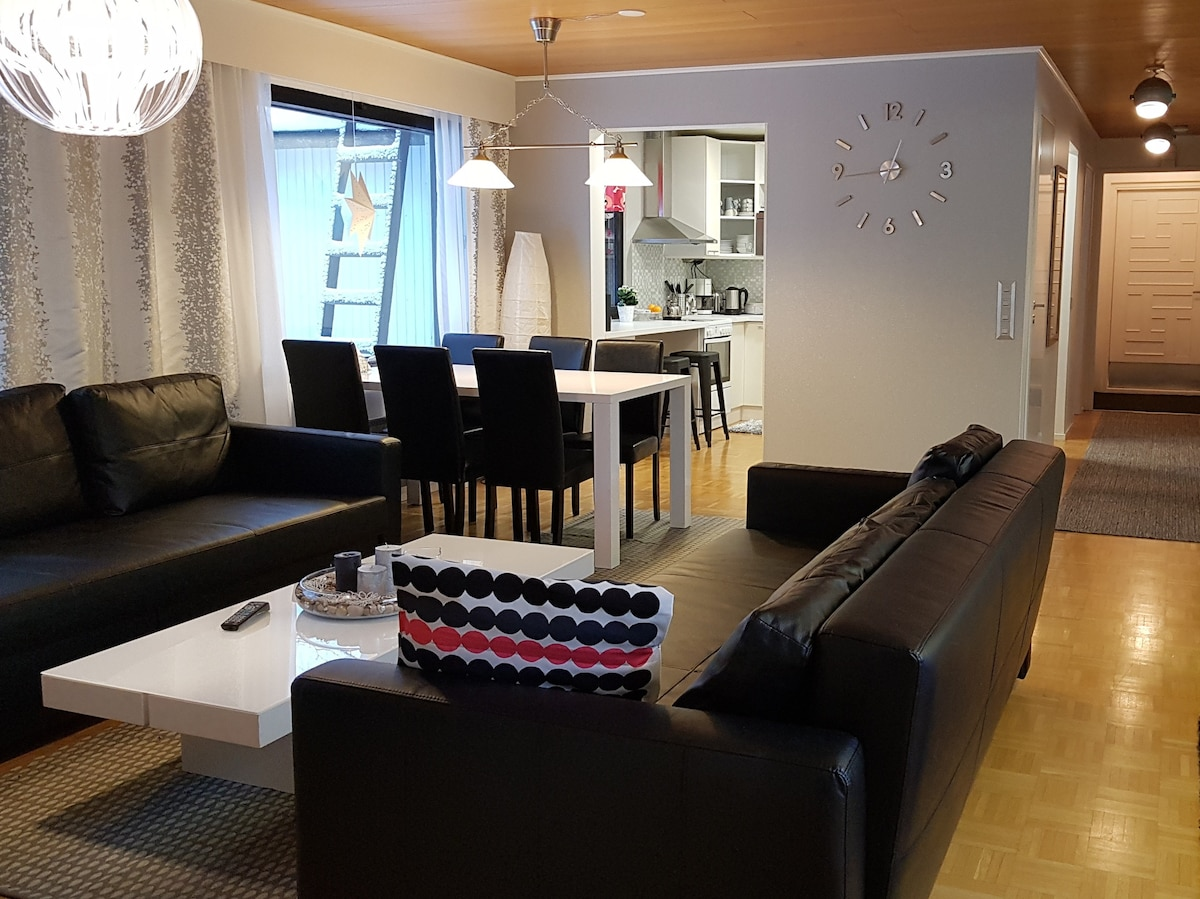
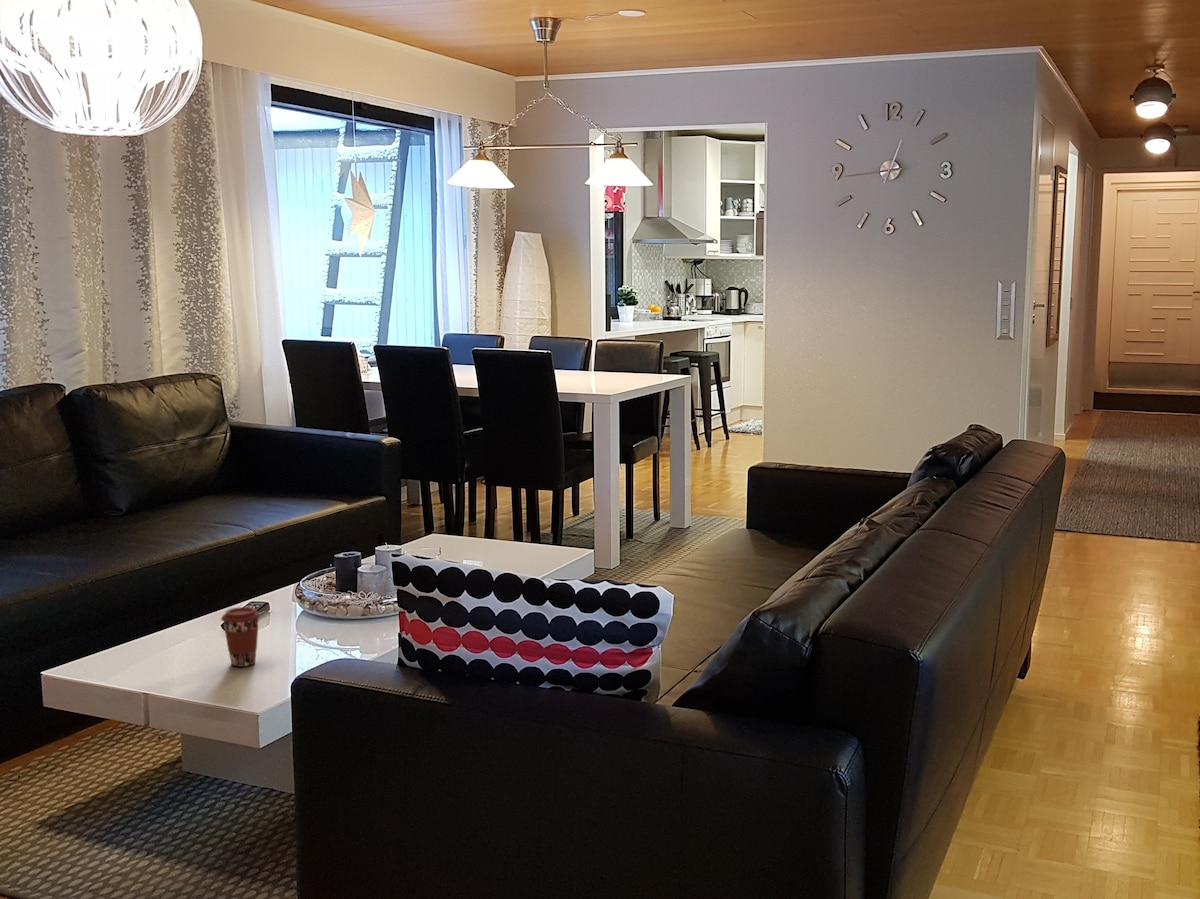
+ coffee cup (241, 637)
